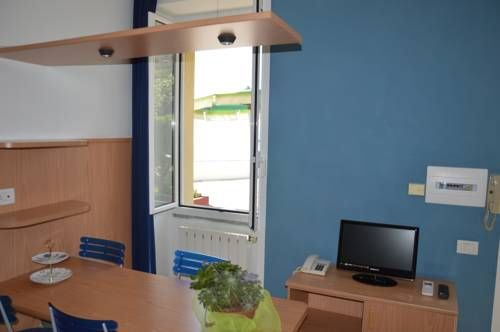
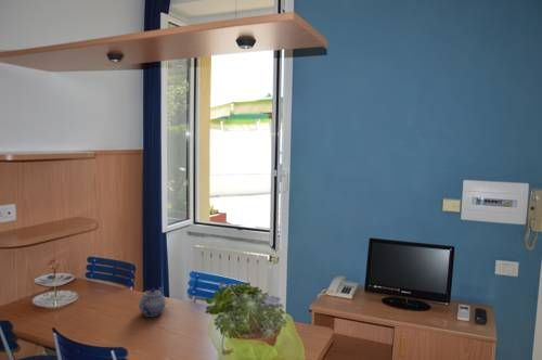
+ teapot (152, 300)
